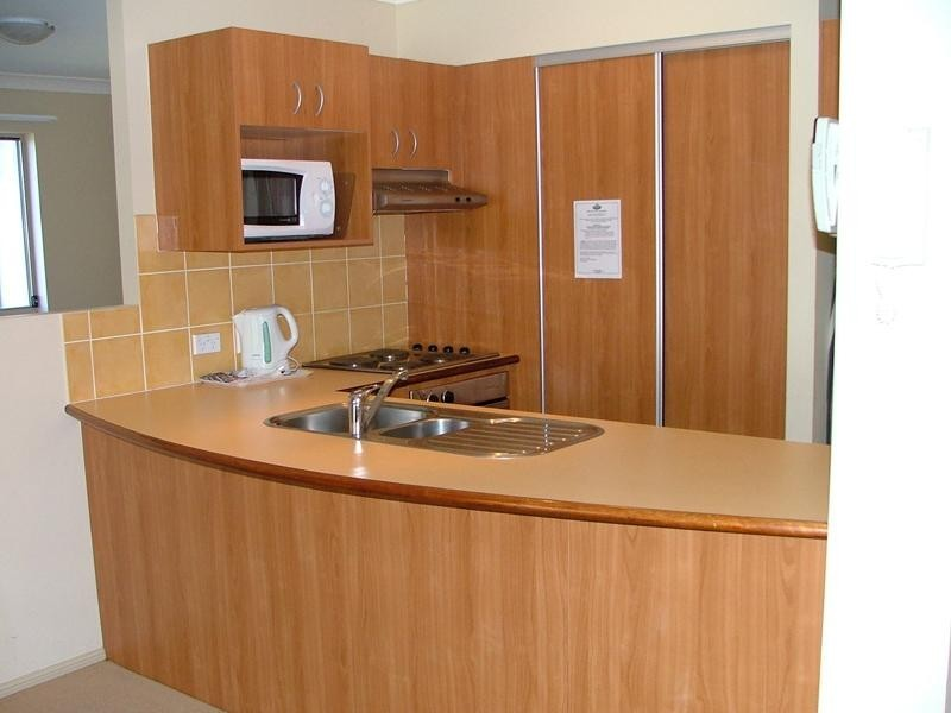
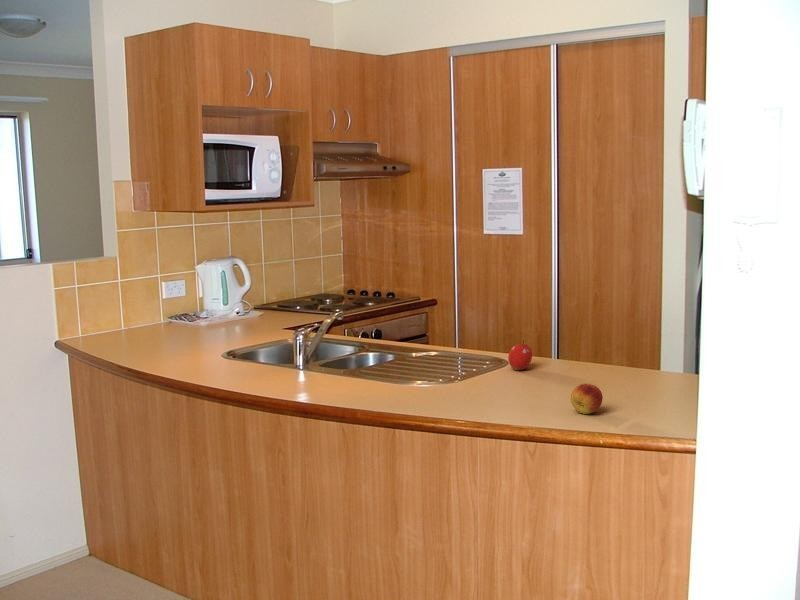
+ fruit (520, 354)
+ fruit (586, 398)
